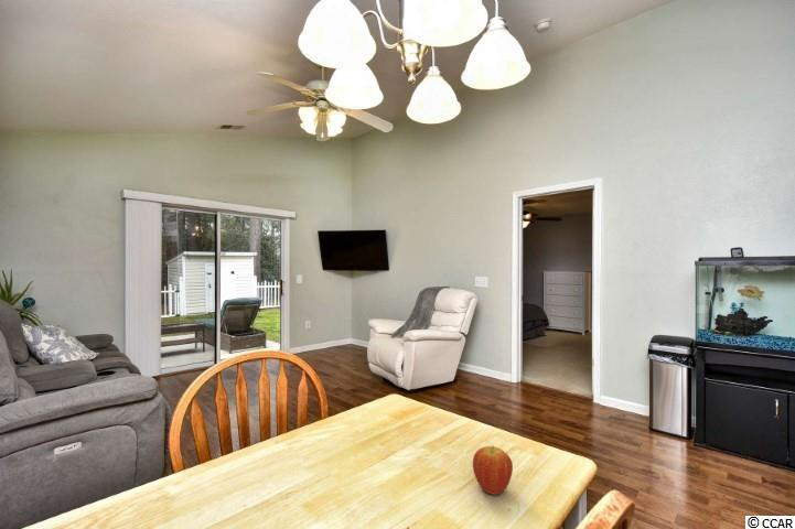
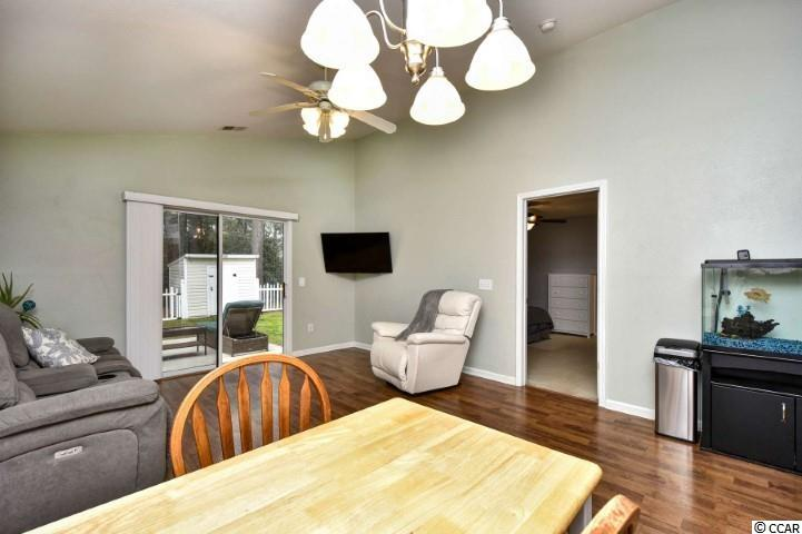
- fruit (492, 467)
